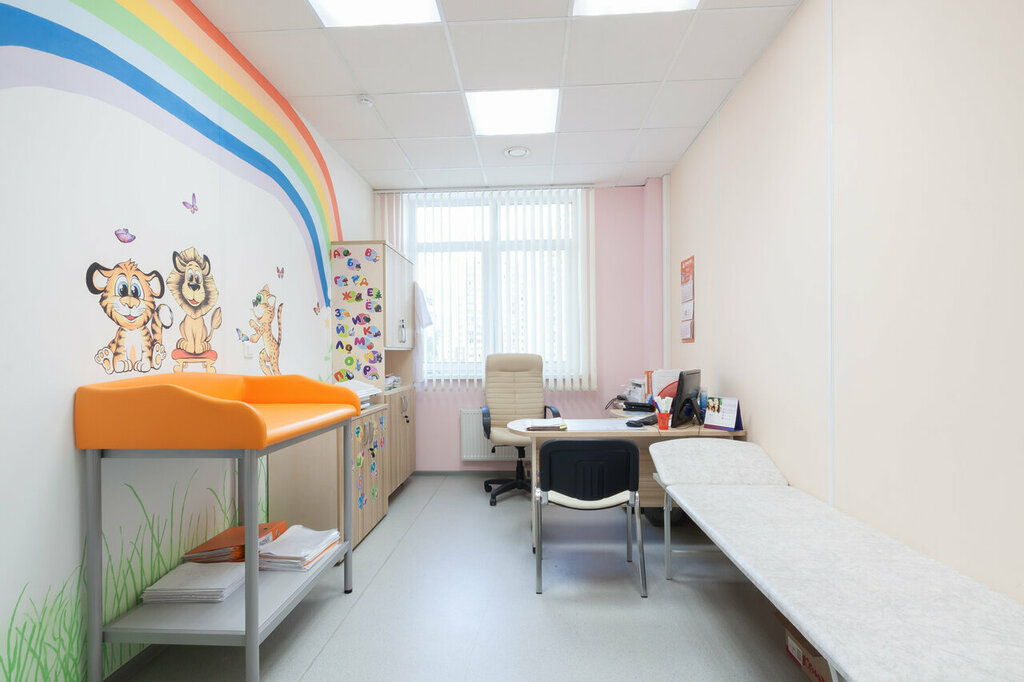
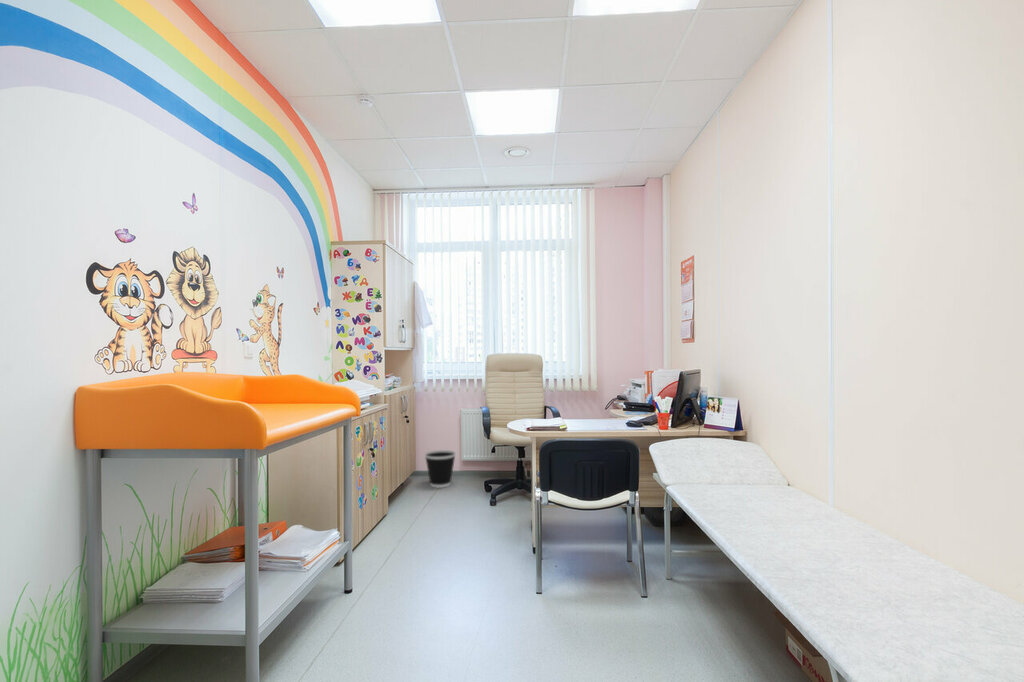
+ wastebasket (440, 468)
